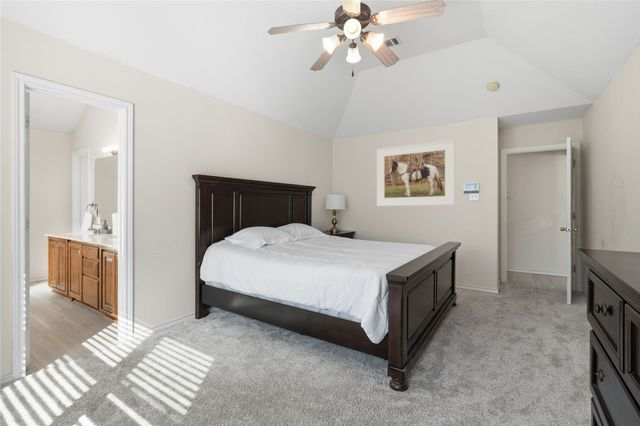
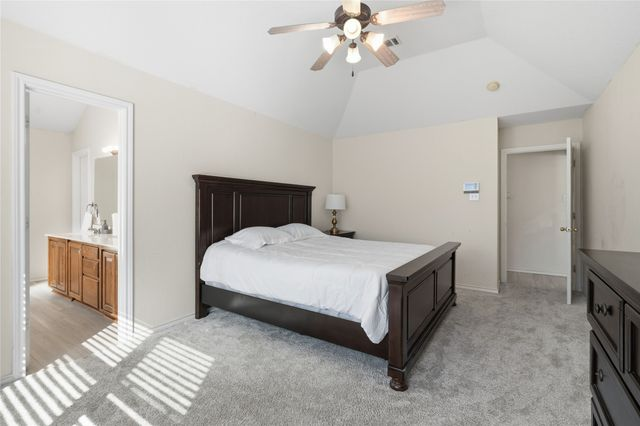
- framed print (413, 175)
